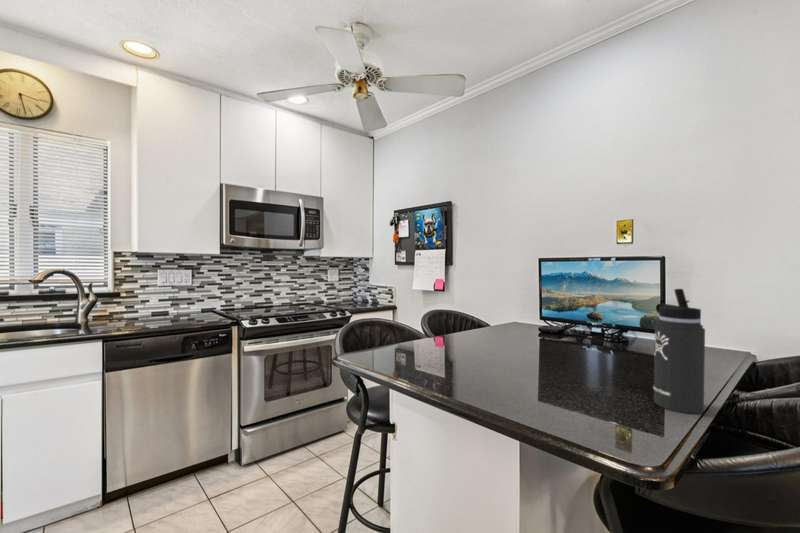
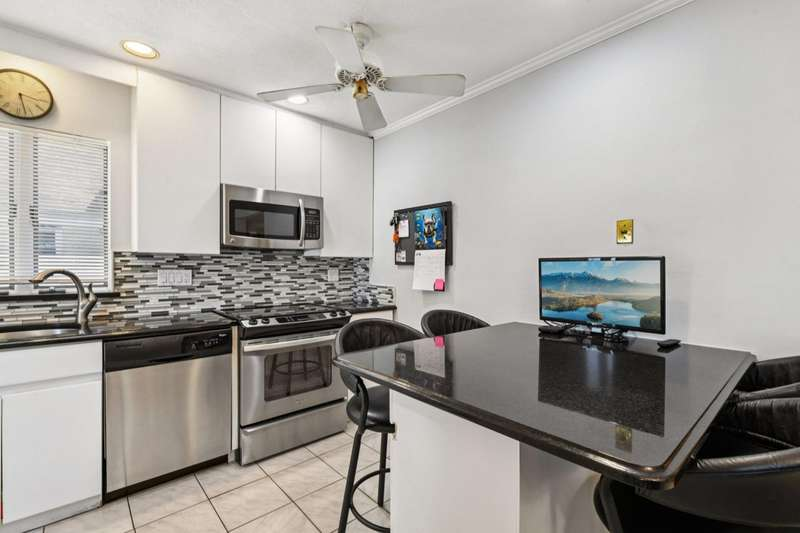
- thermos bottle (675, 346)
